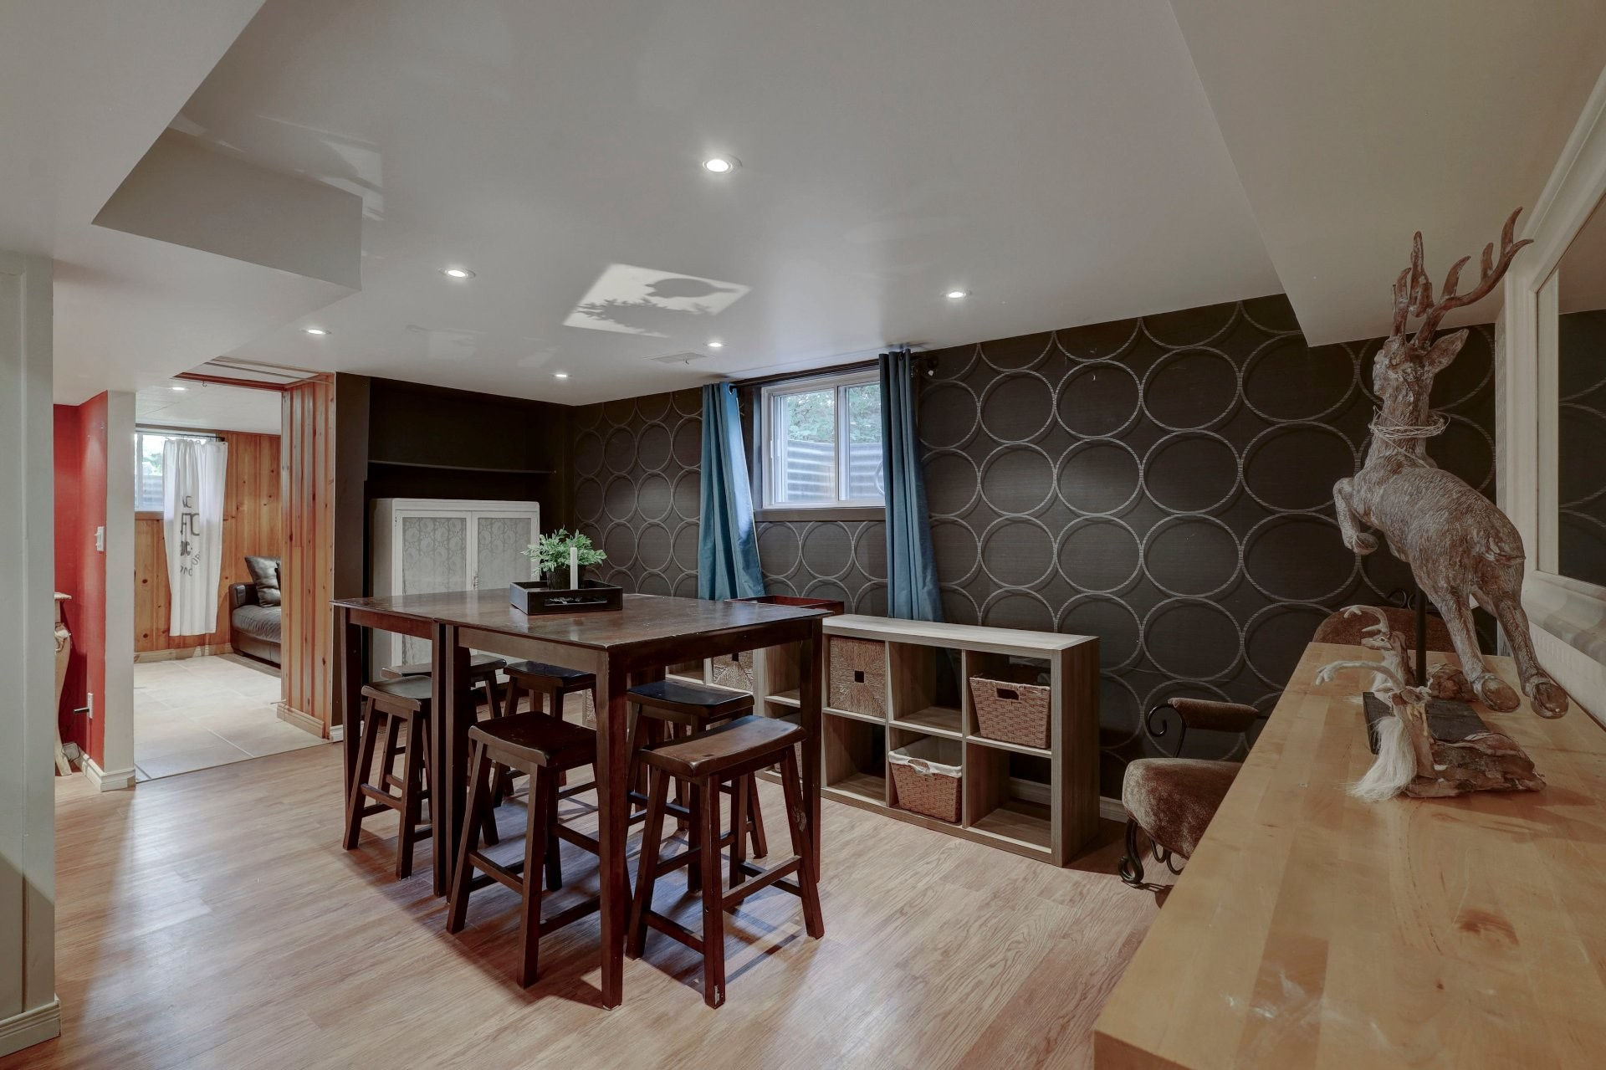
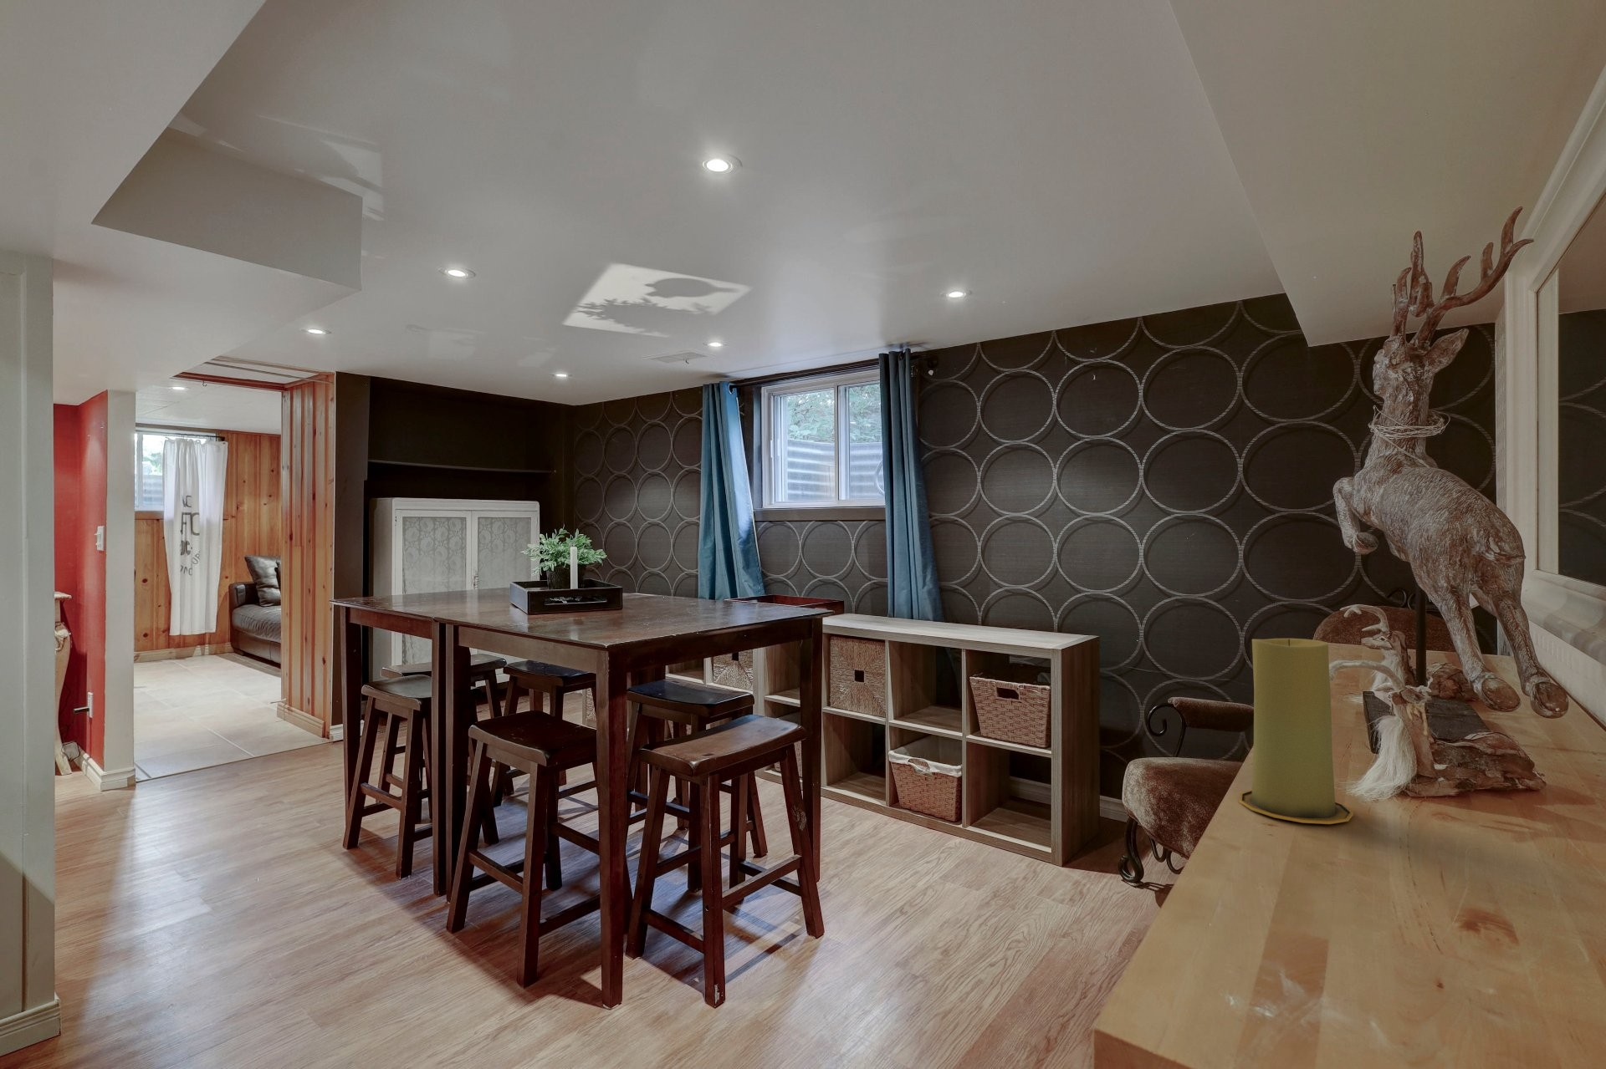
+ candle (1292, 722)
